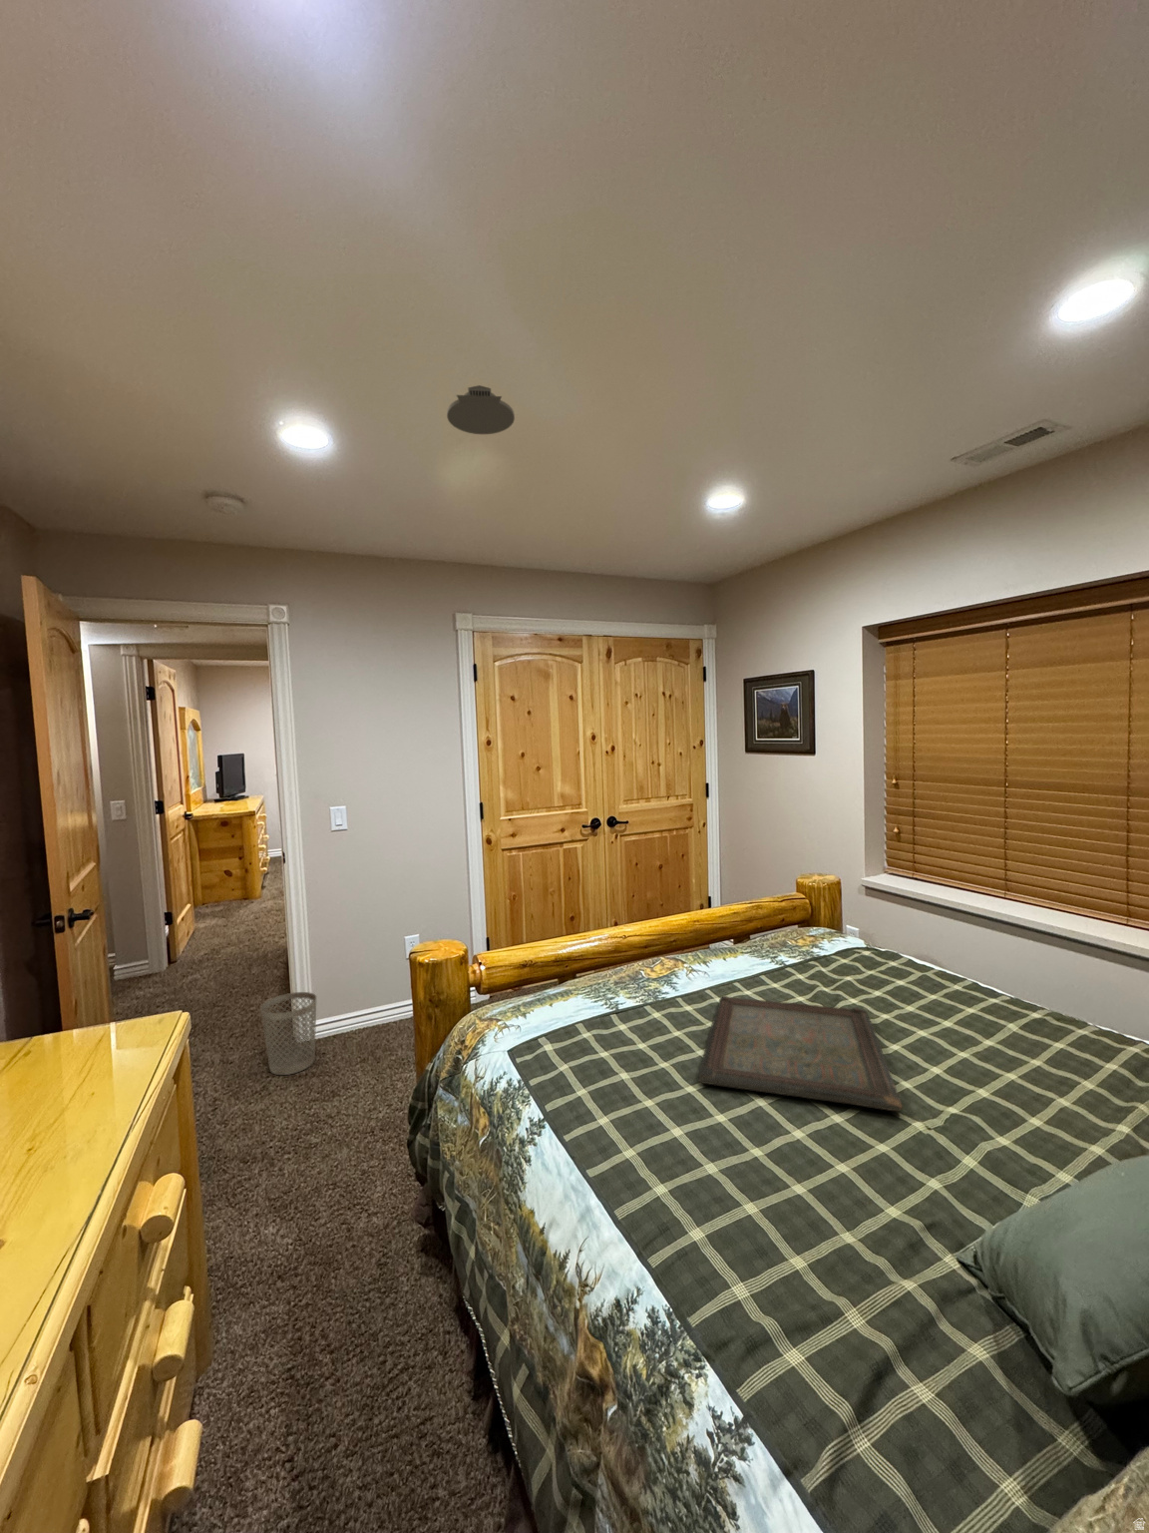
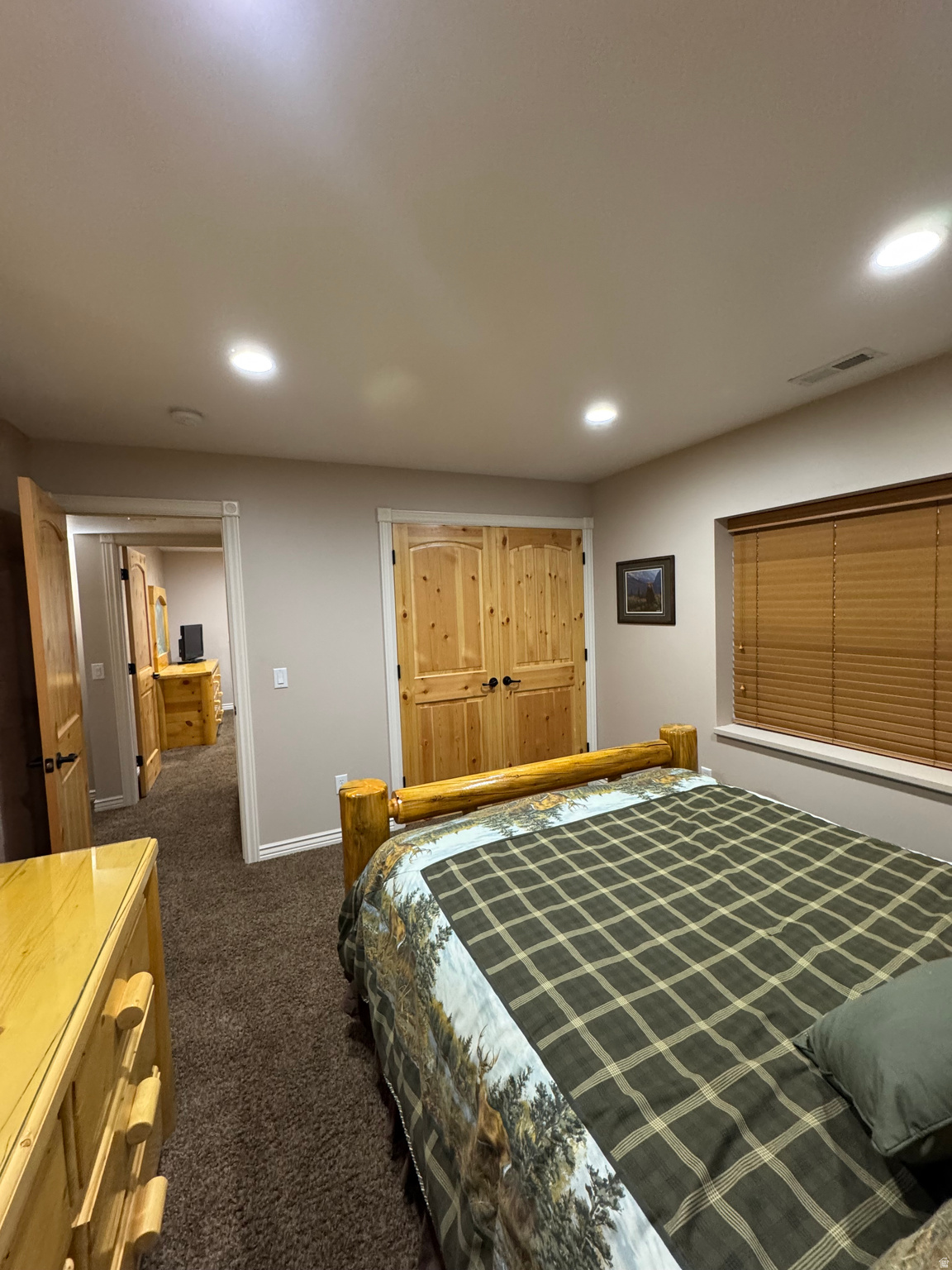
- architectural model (479, 401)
- wastebasket (290, 1033)
- serving tray (794, 1043)
